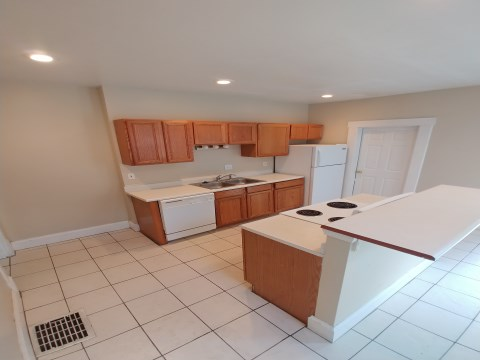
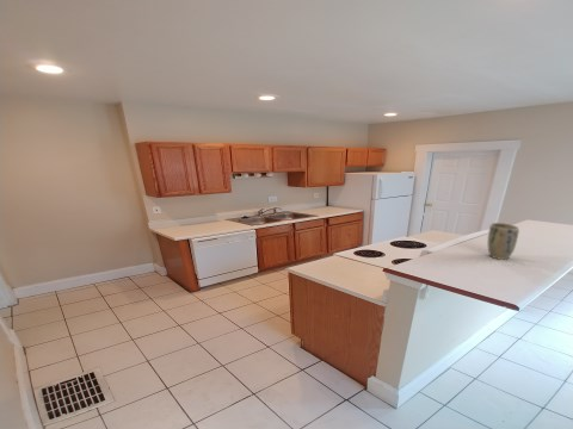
+ plant pot (501, 241)
